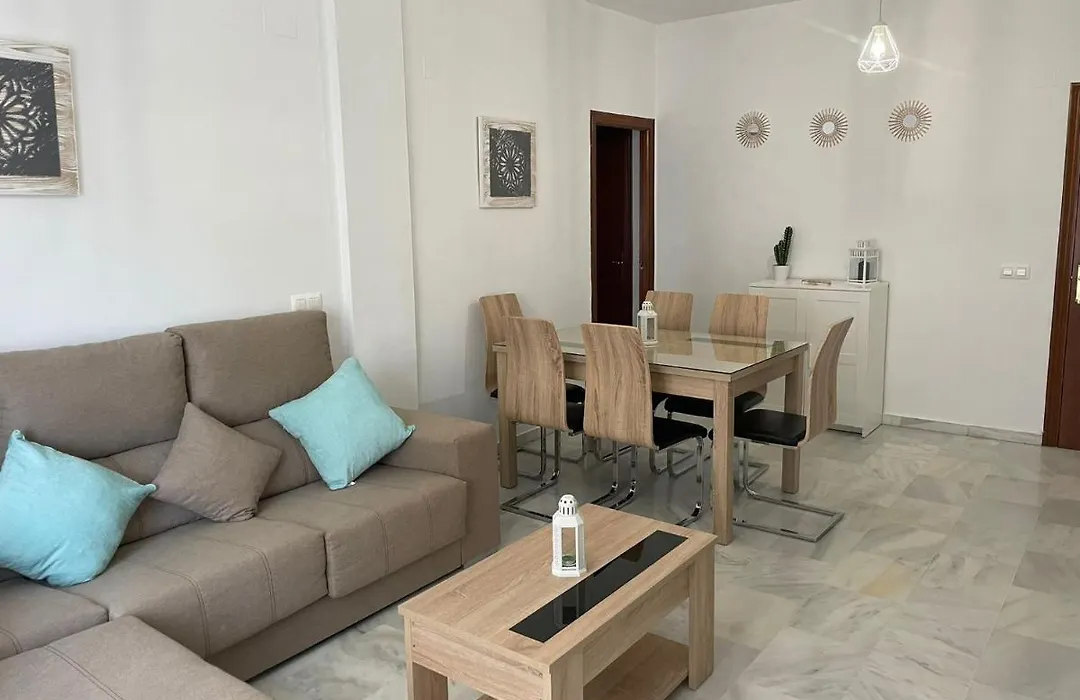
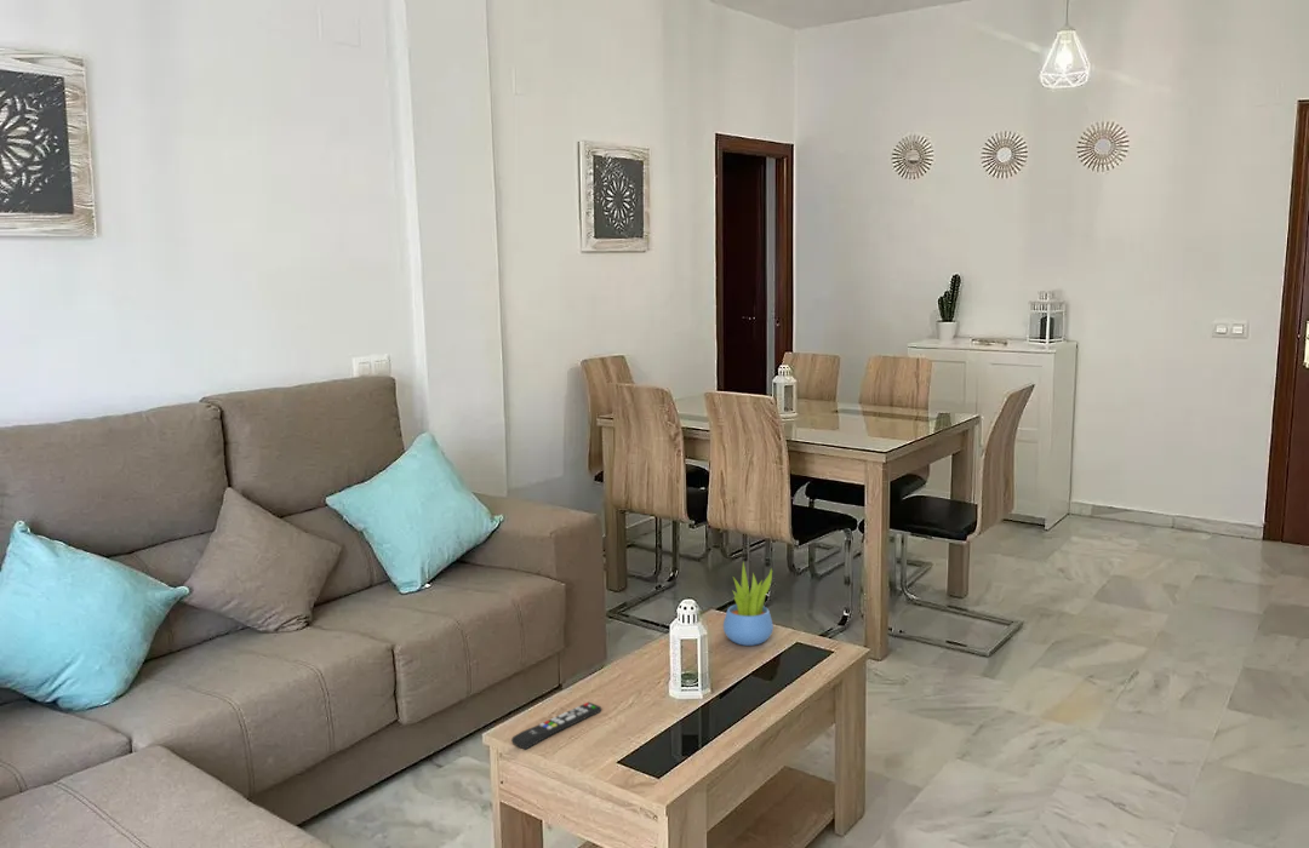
+ remote control (558, 723)
+ succulent plant (749, 603)
